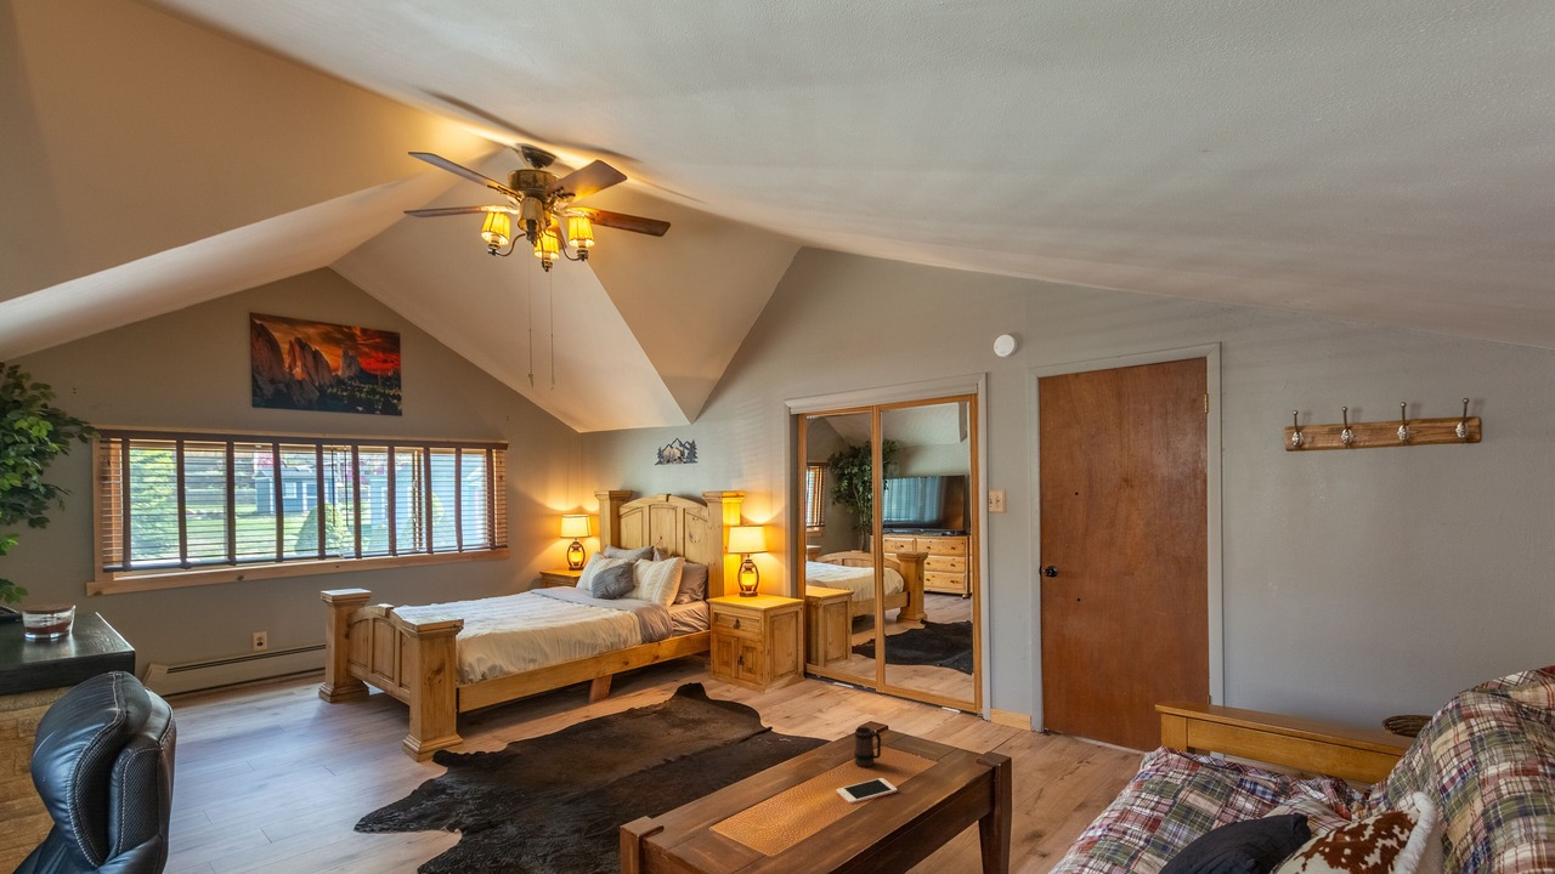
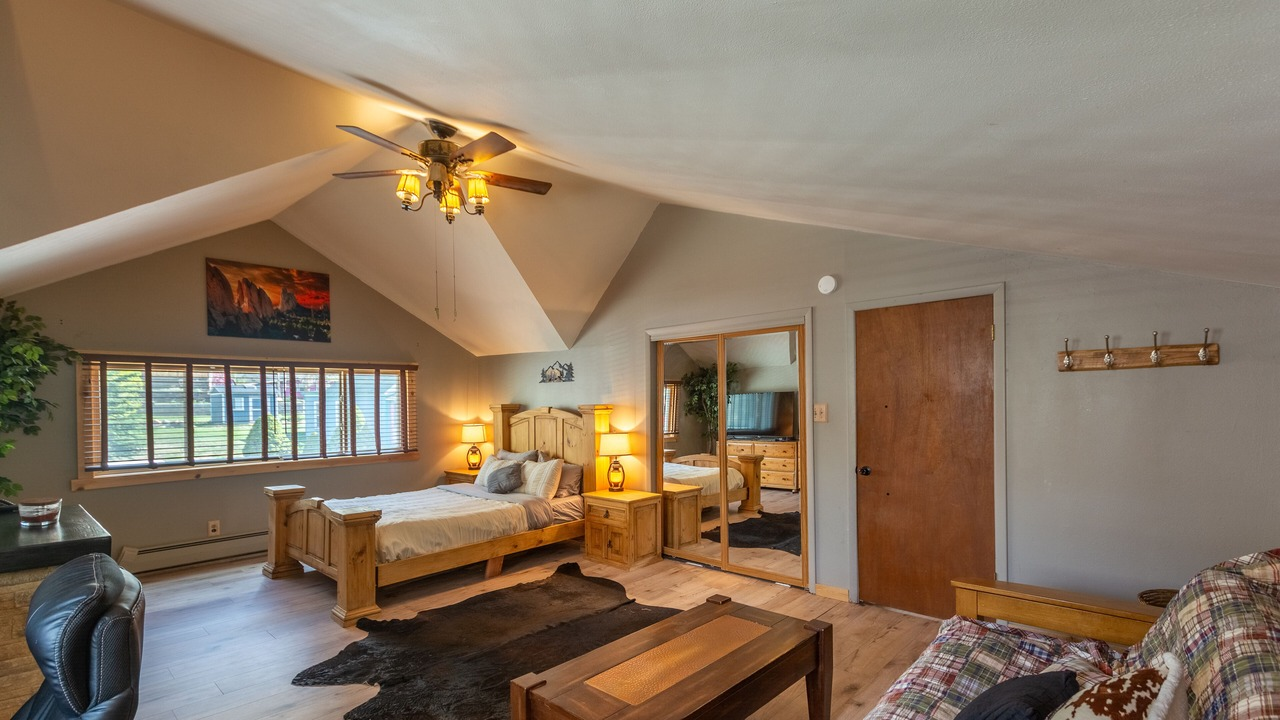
- mug (867, 747)
- cell phone (866, 790)
